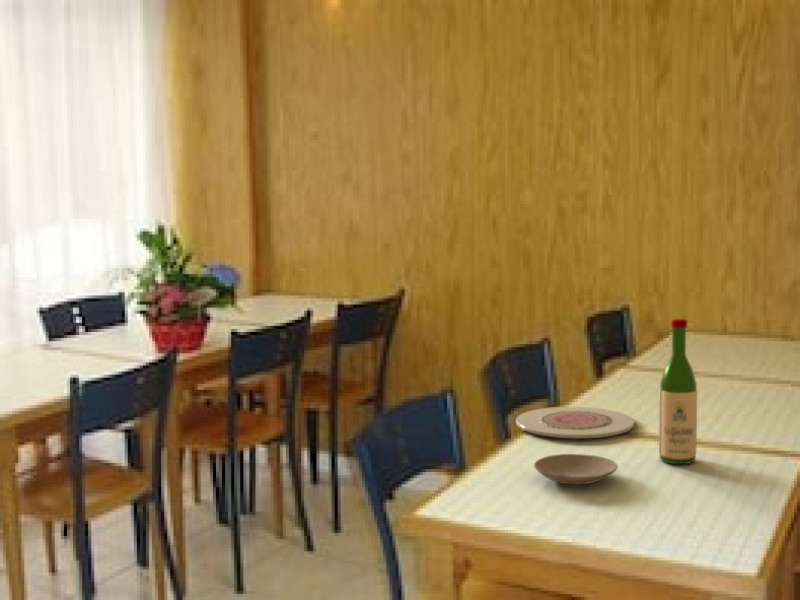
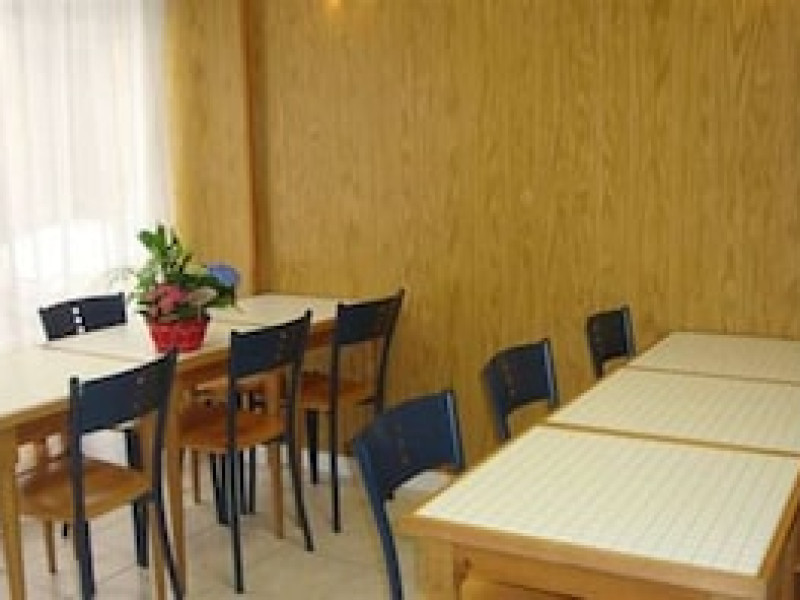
- plate (575, 471)
- wine bottle (678, 390)
- plate (574, 420)
